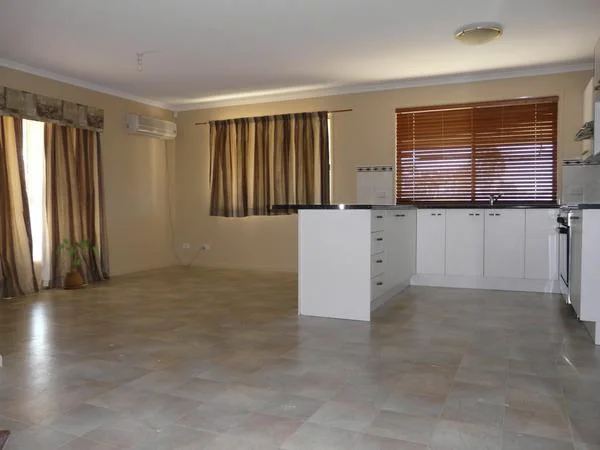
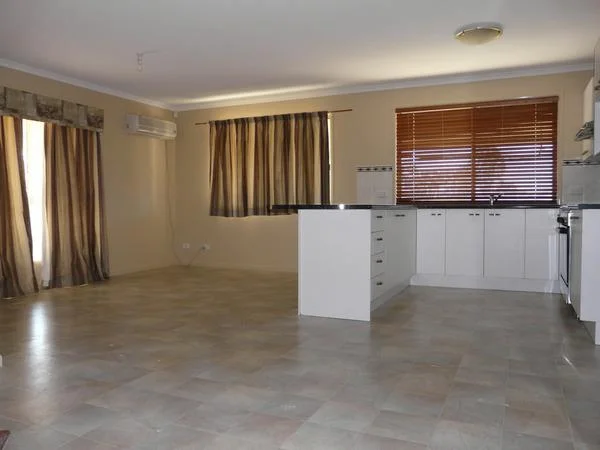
- house plant (76, 263)
